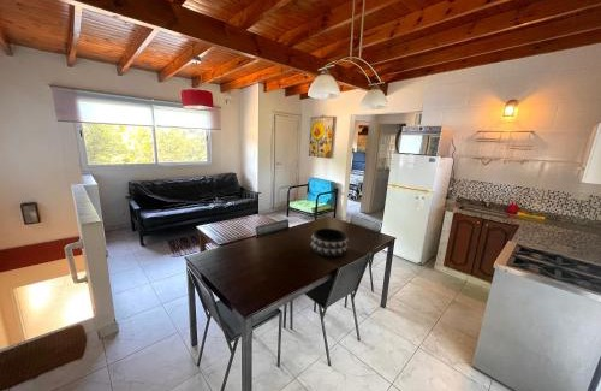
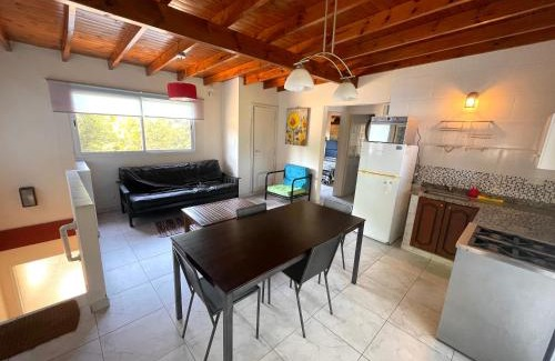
- decorative bowl (329, 242)
